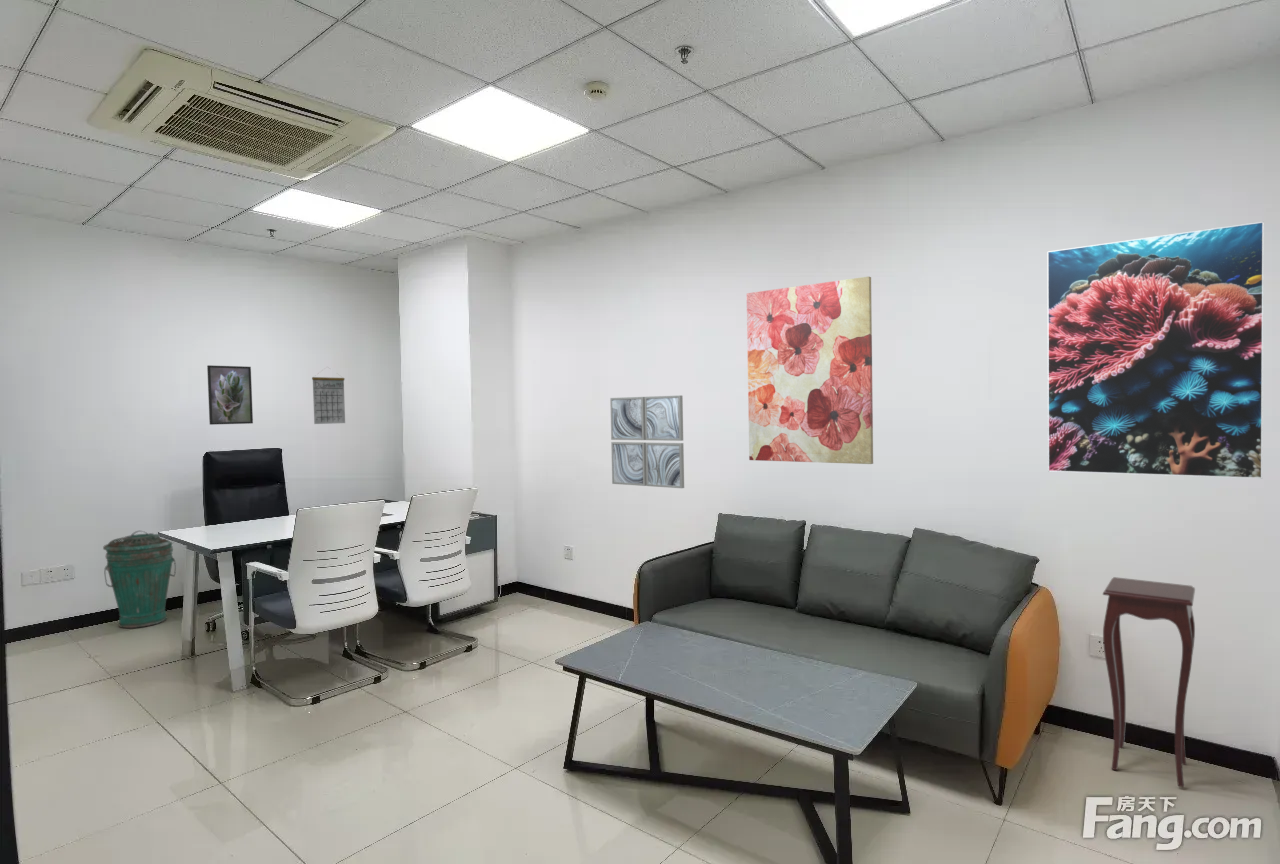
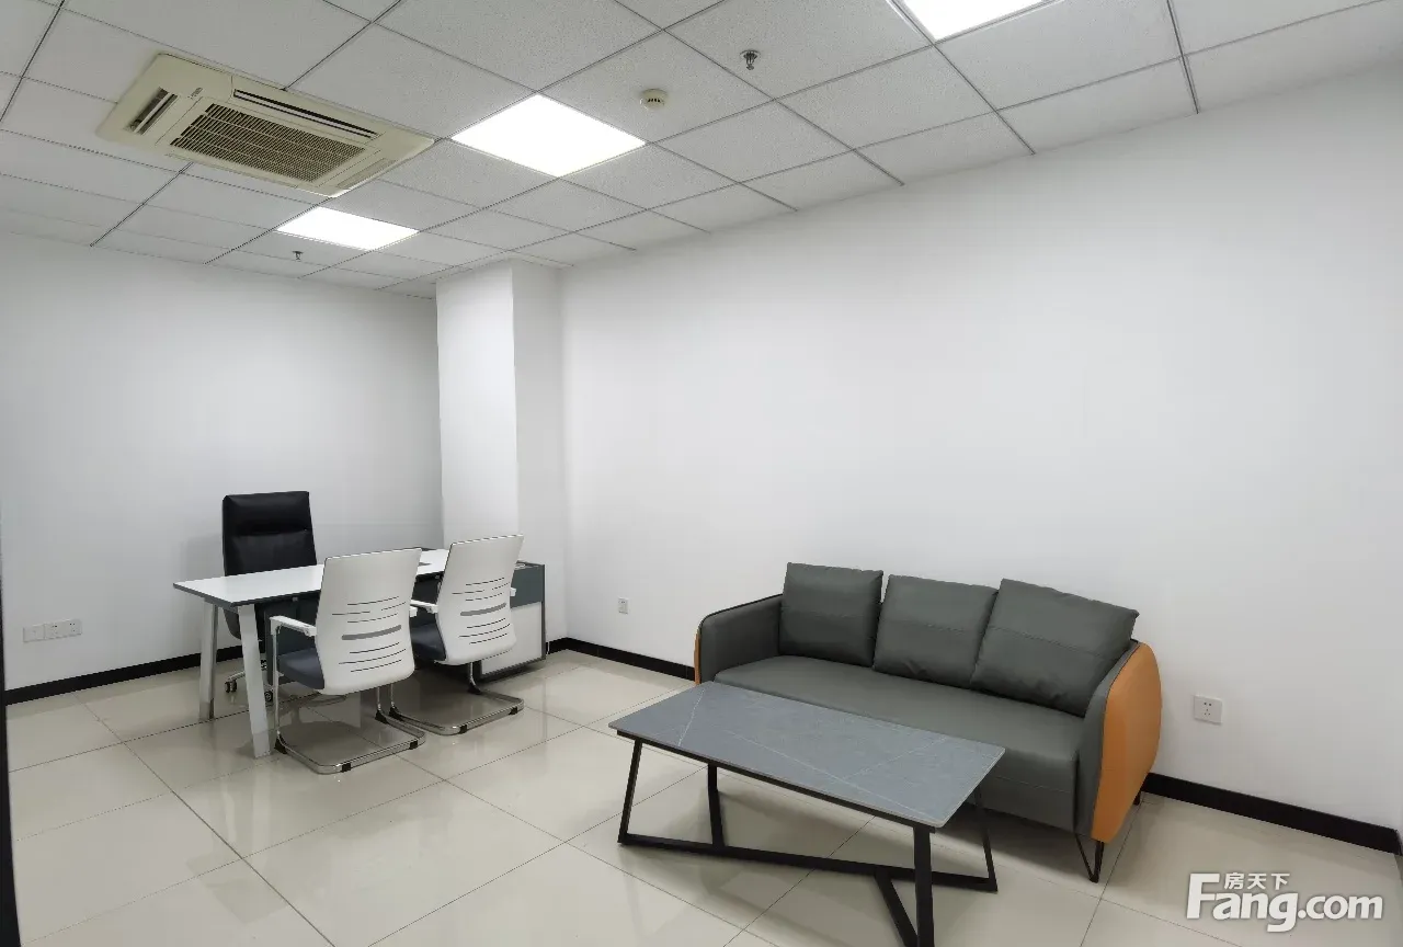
- side table (1124, 677)
- trash can (141, 576)
- wall art (645, 439)
- wall art (806, 374)
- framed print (1147, 356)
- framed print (230, 395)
- calendar (329, 395)
